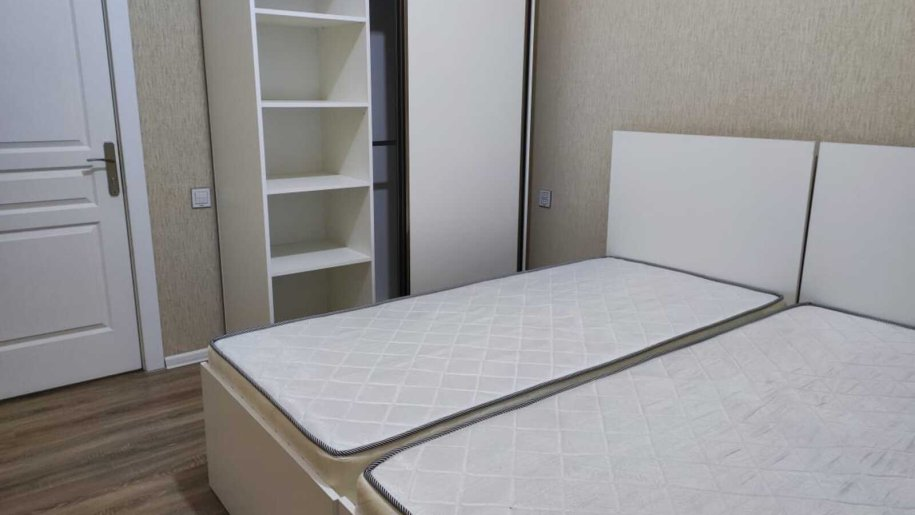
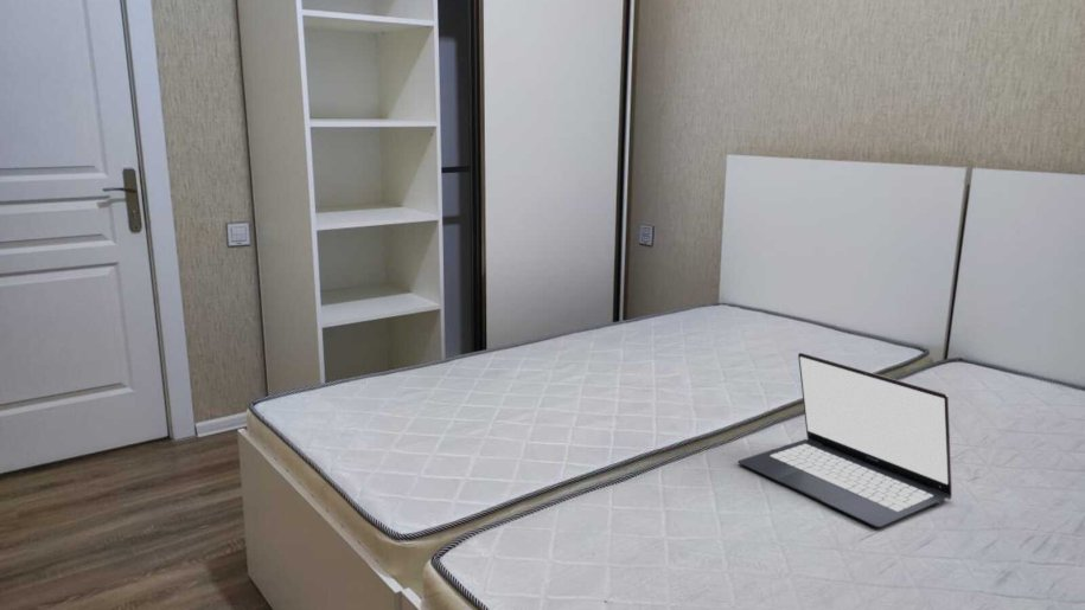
+ laptop (843, 429)
